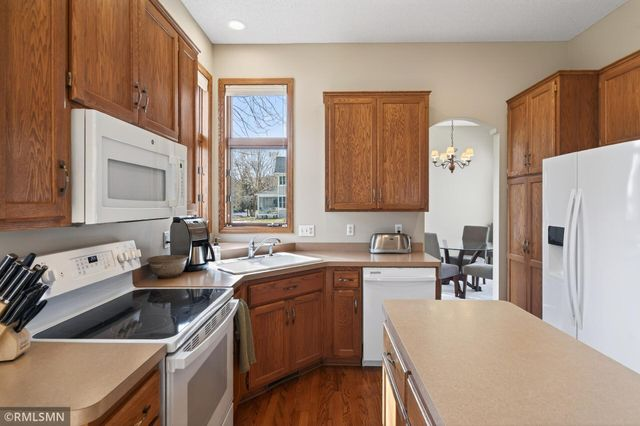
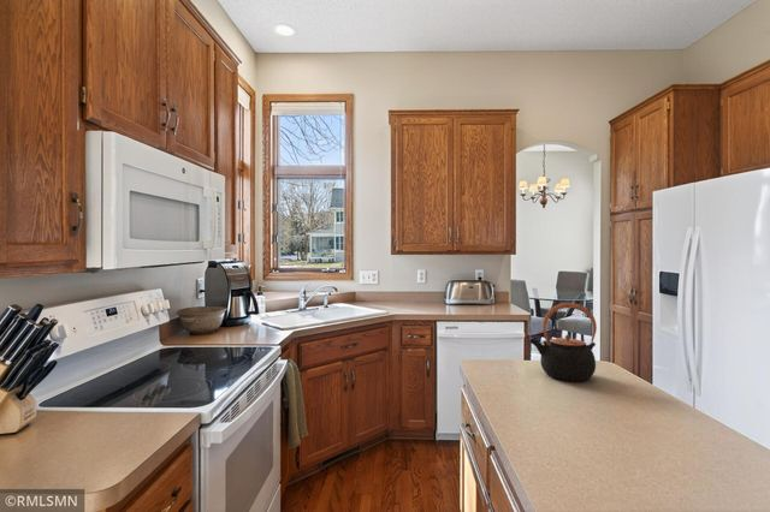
+ teapot (562, 339)
